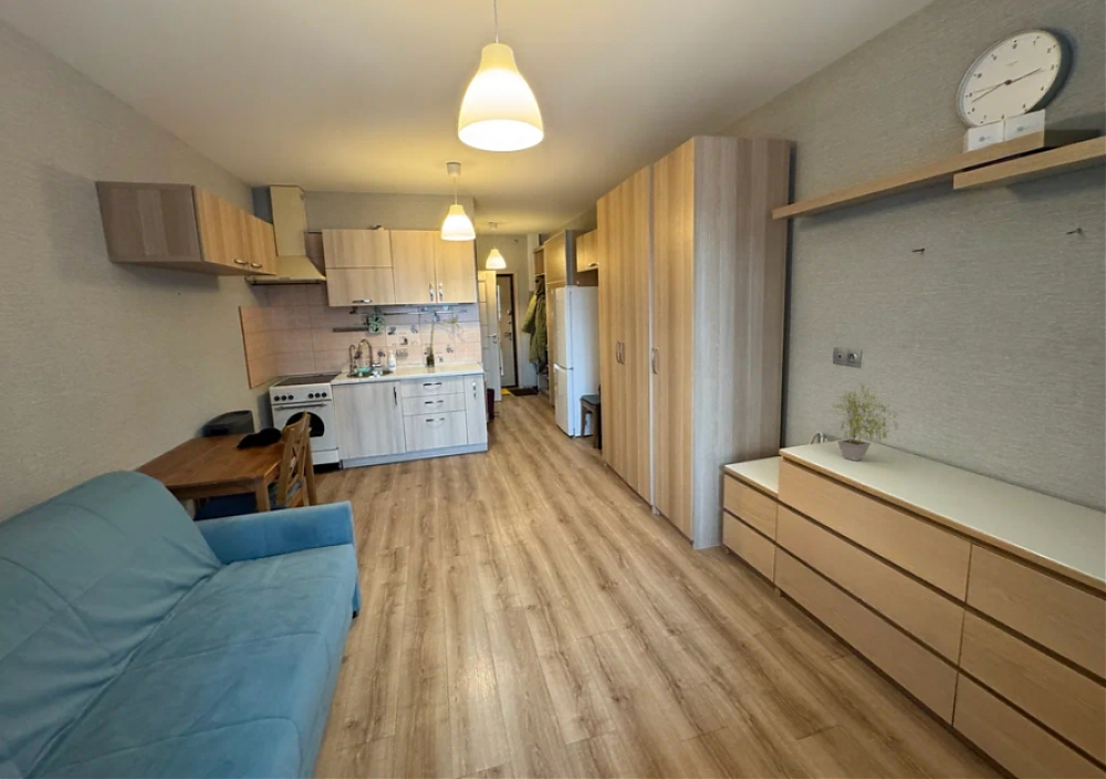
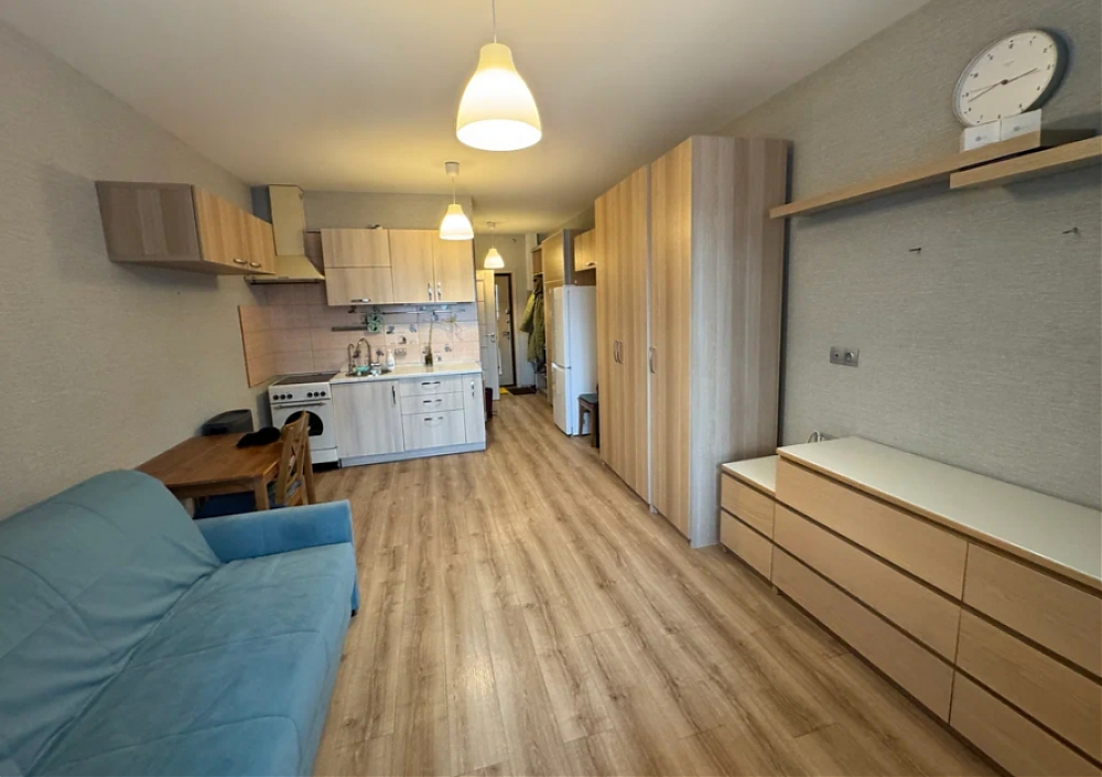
- potted plant (862, 420)
